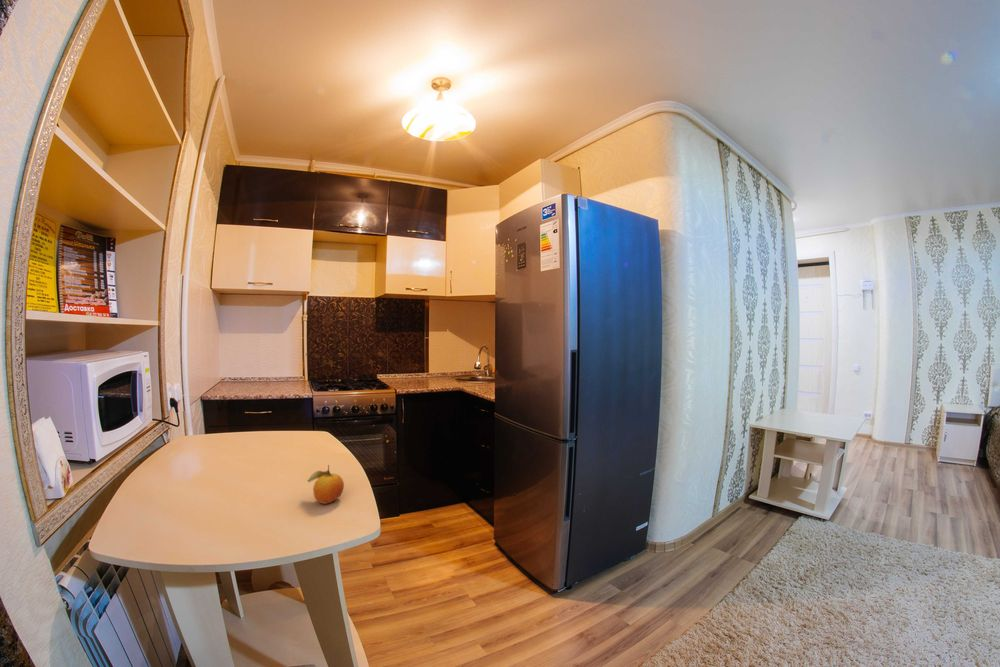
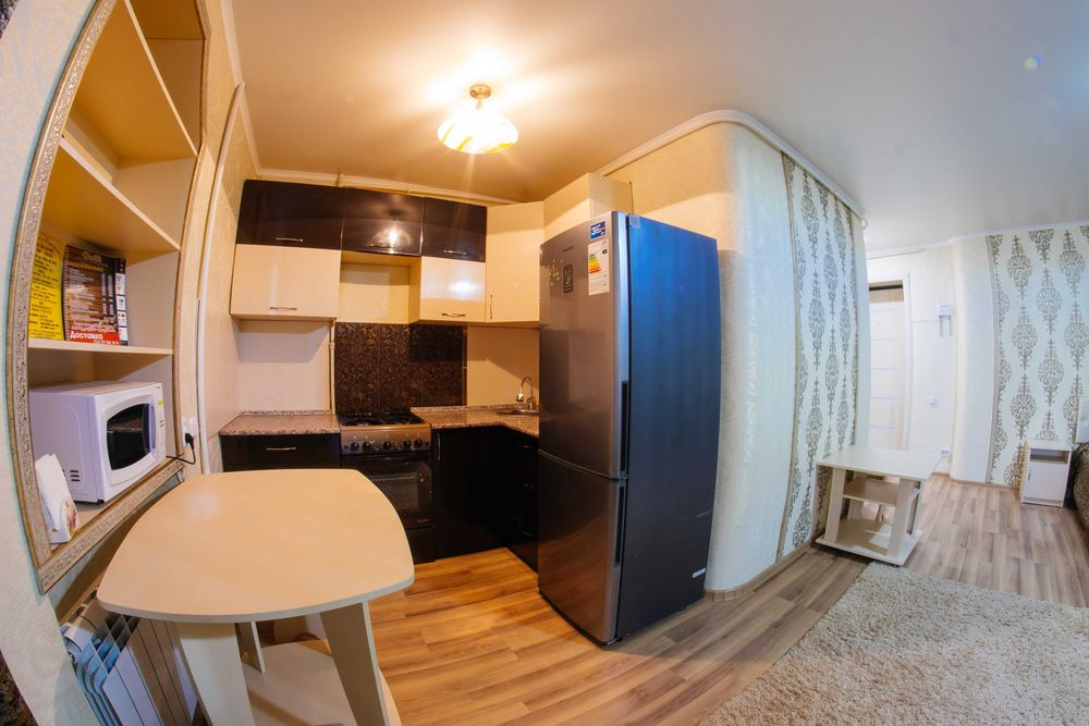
- fruit (323, 480)
